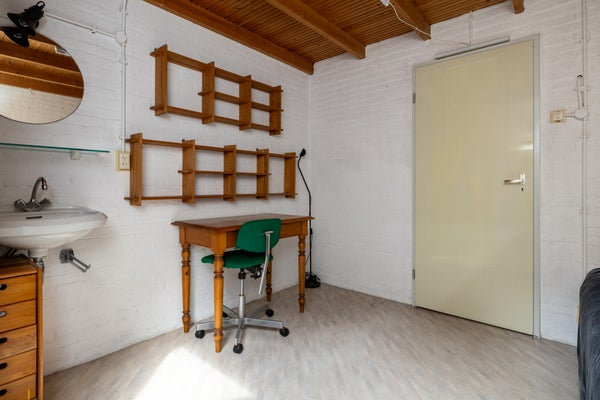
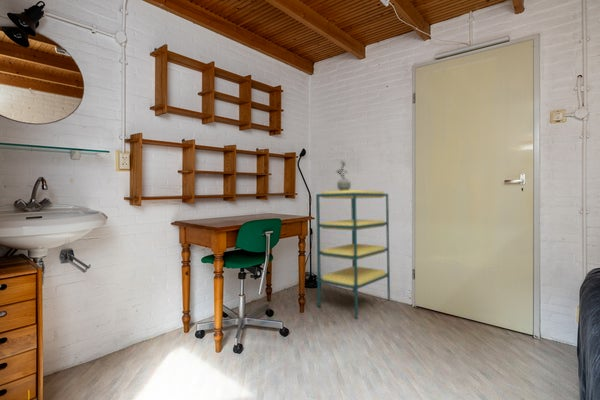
+ potted plant (342, 175)
+ shelving unit (354, 247)
